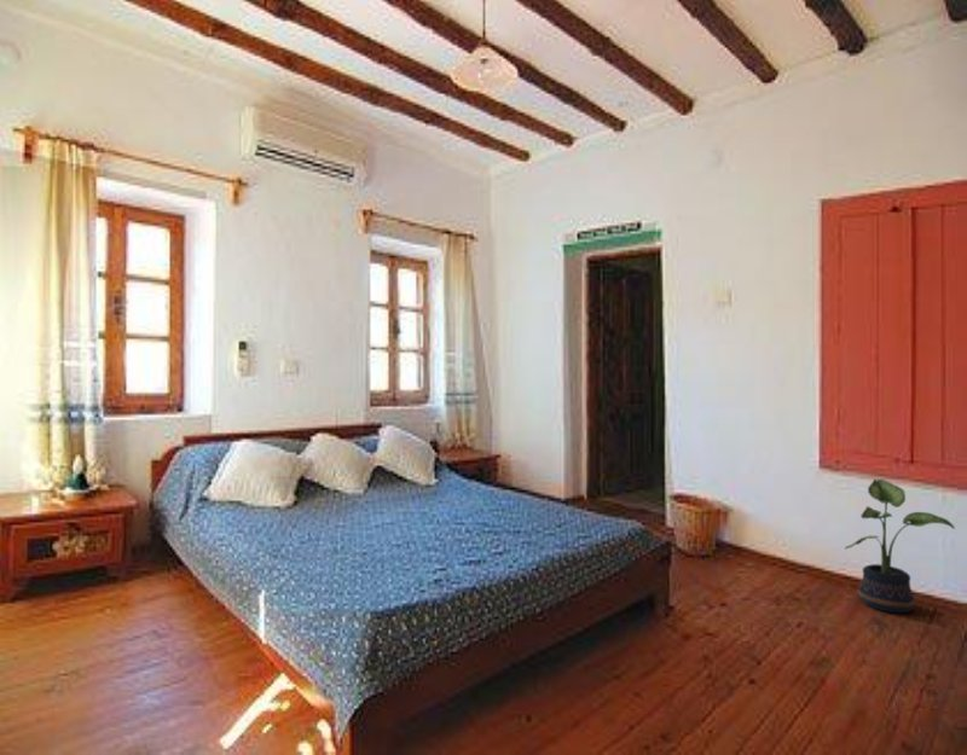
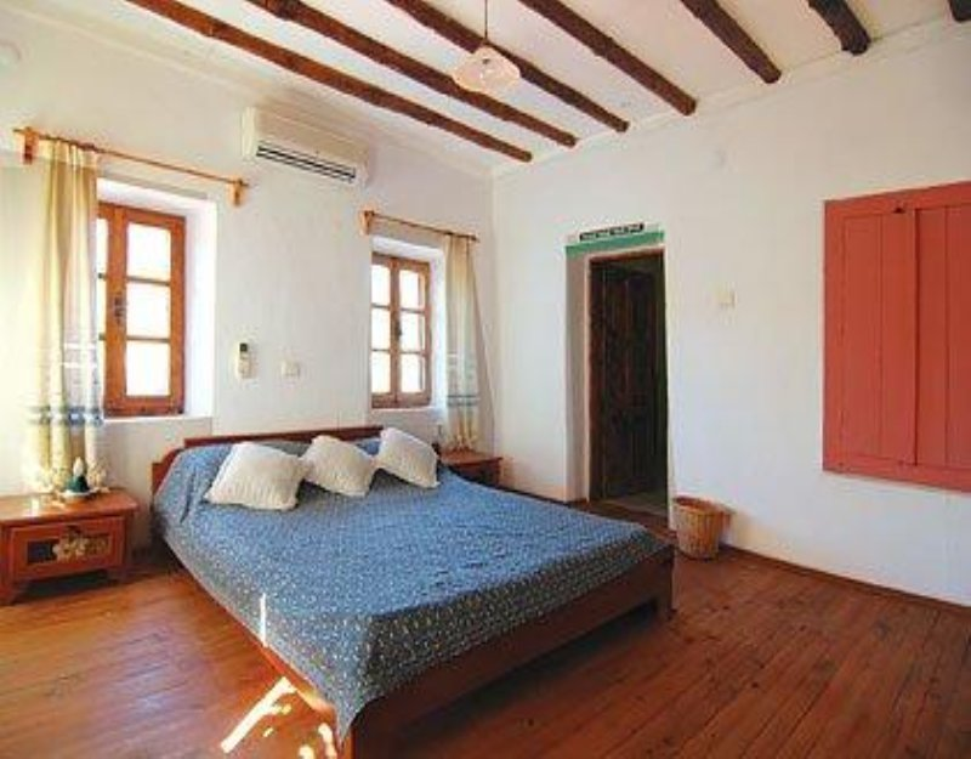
- potted plant (893, 542)
